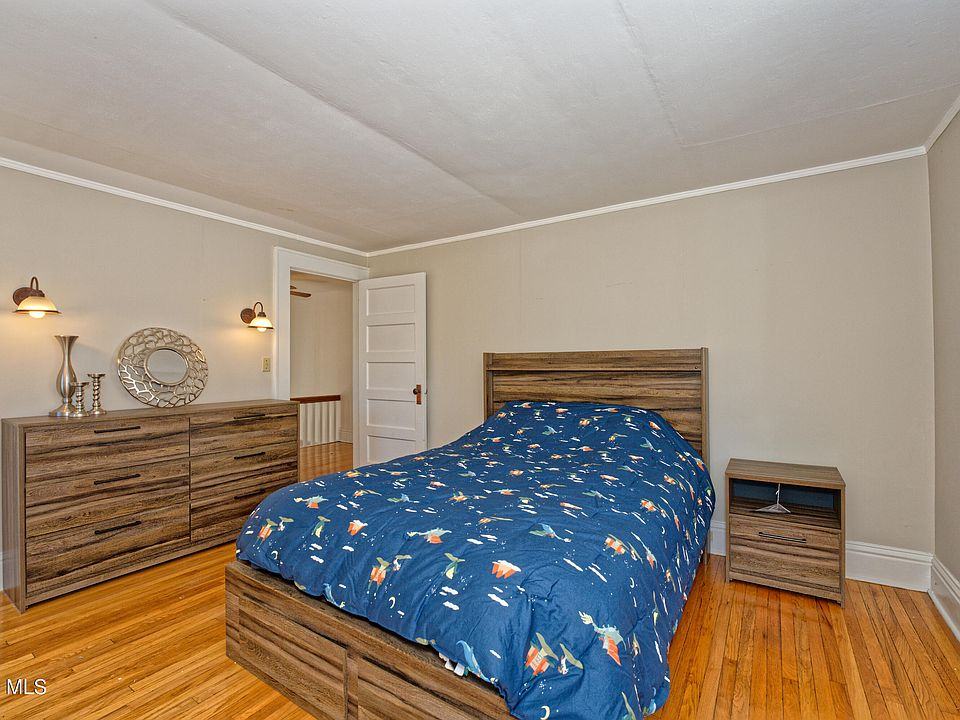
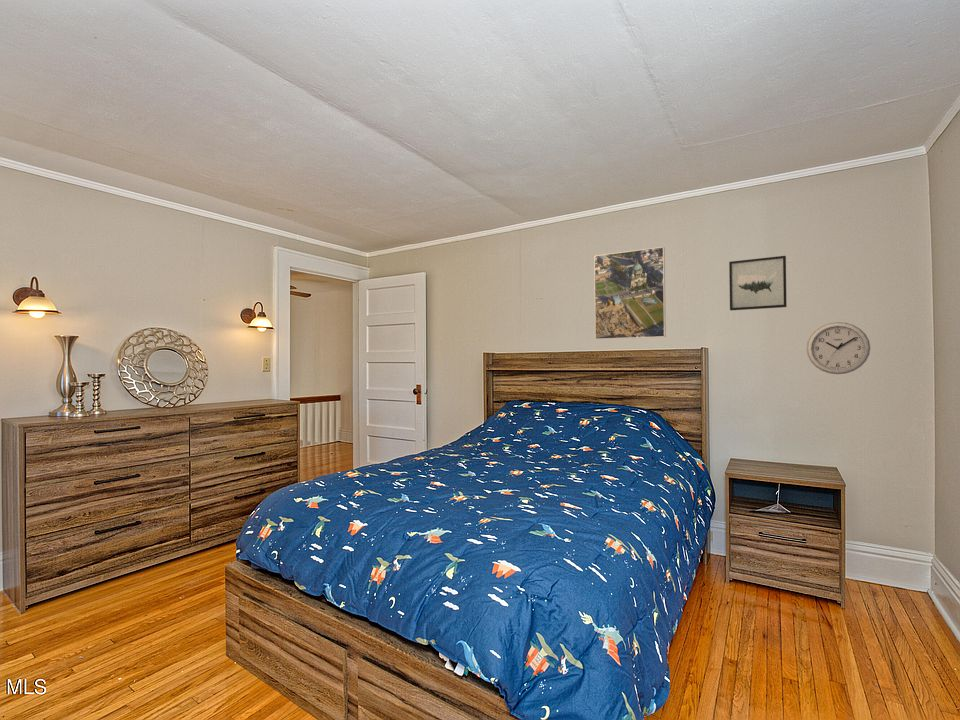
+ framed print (628, 294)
+ wall clock (837, 348)
+ wall art (757, 283)
